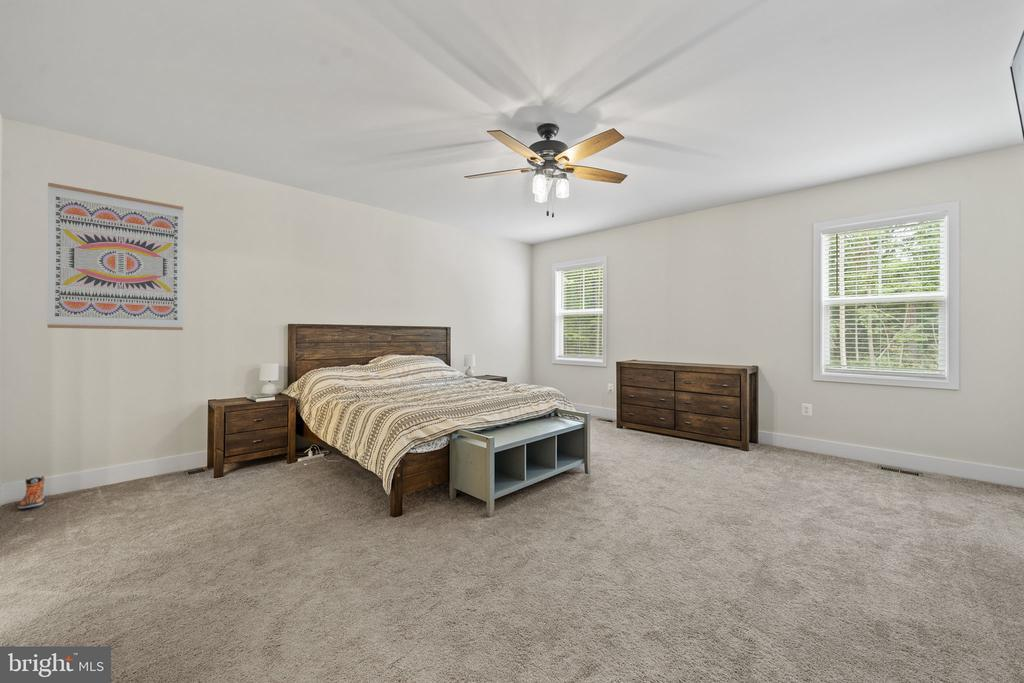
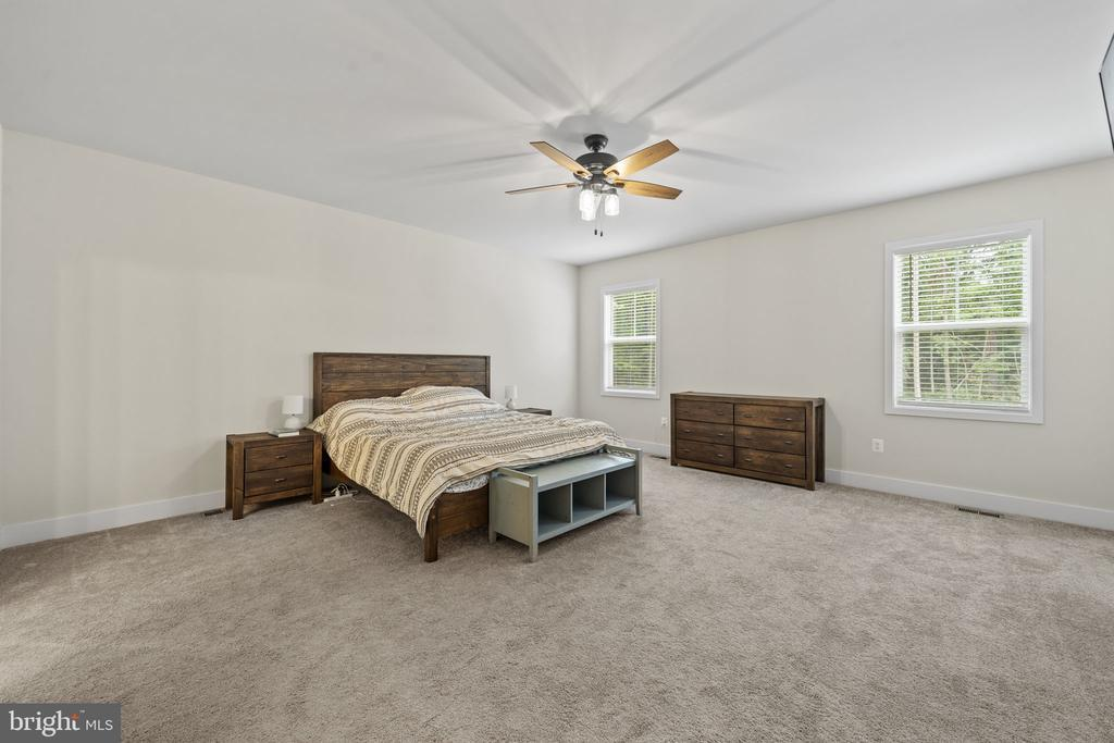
- sneaker (31, 491)
- wall art (120, 262)
